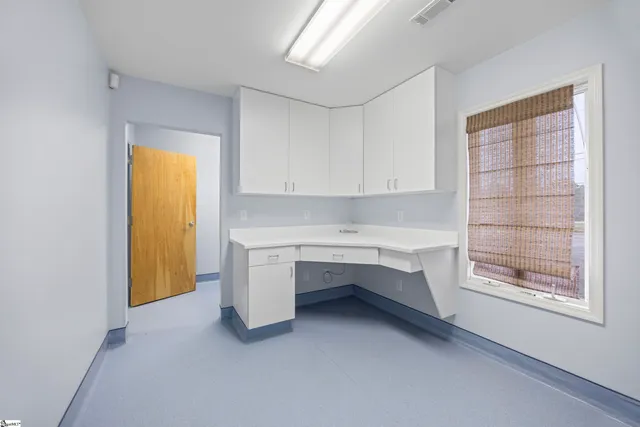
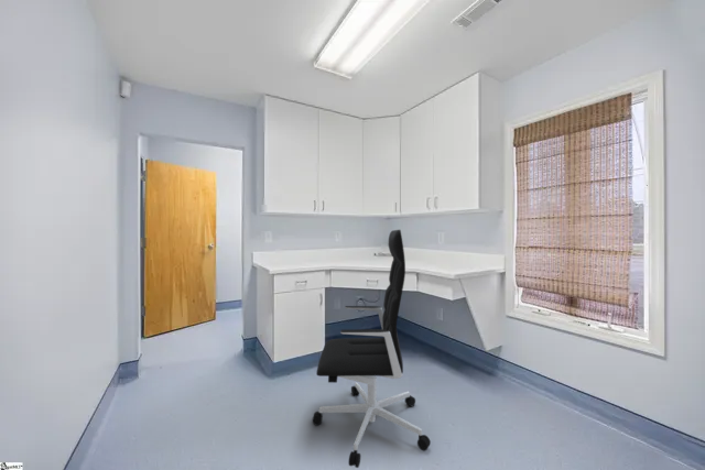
+ office chair (367, 329)
